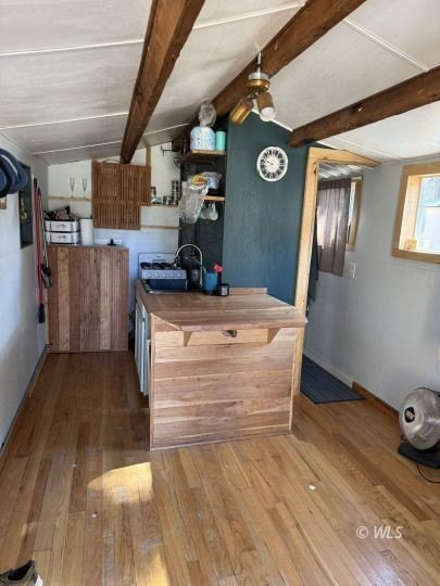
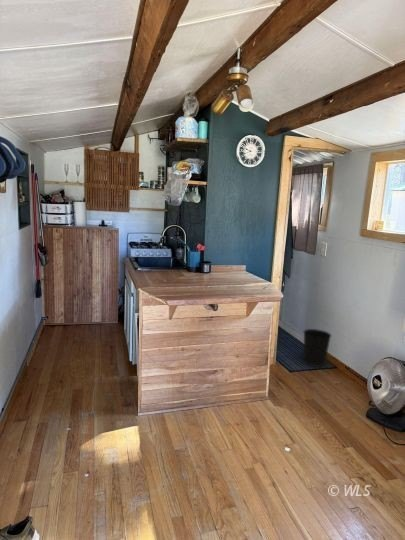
+ wastebasket (315, 348)
